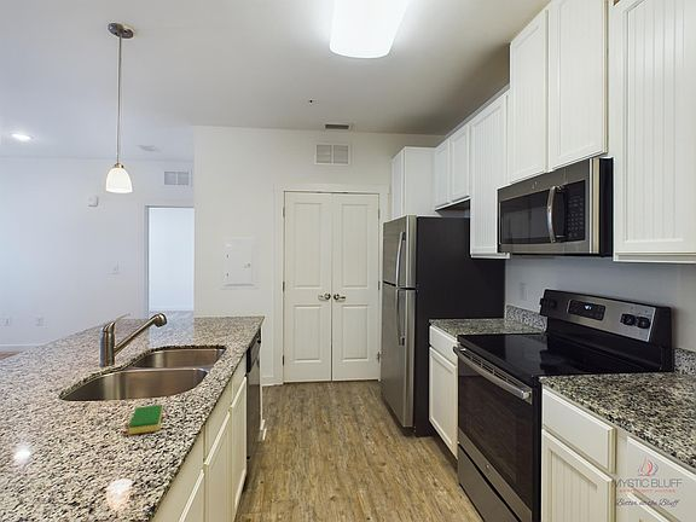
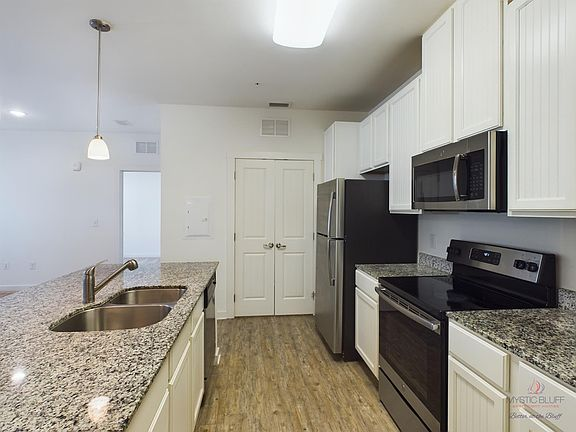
- dish sponge (146, 418)
